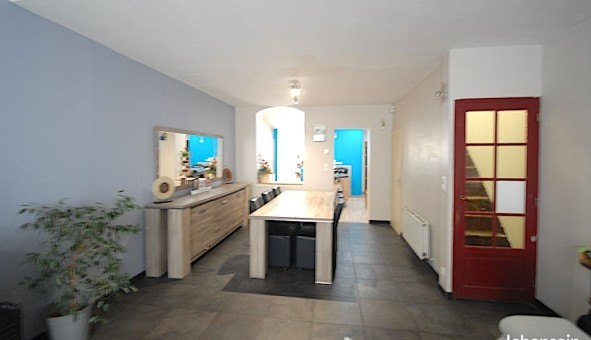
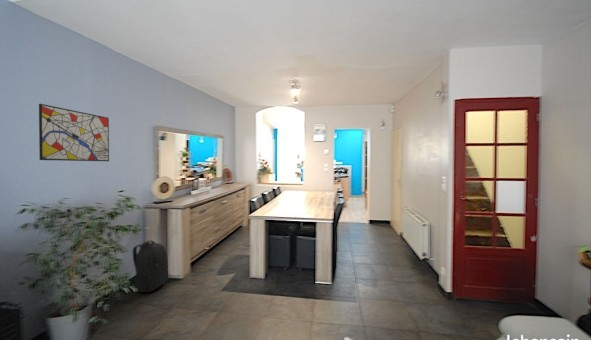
+ backpack (148, 264)
+ wall art (78, 136)
